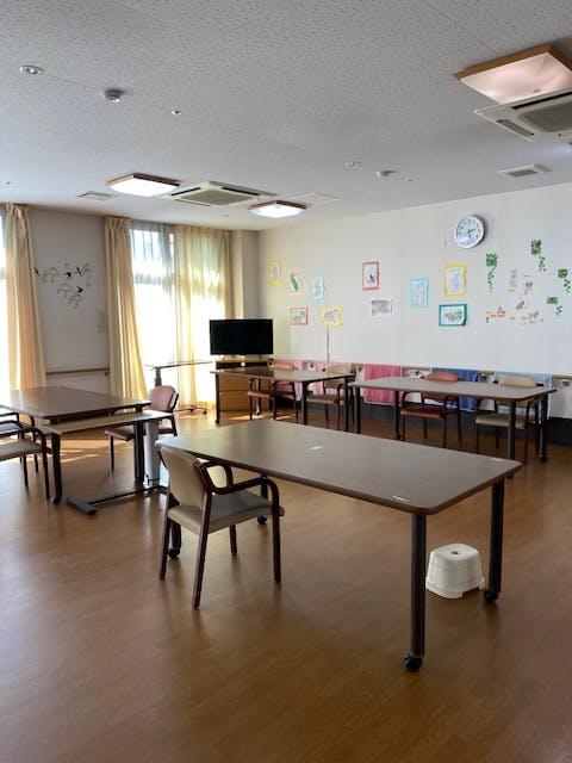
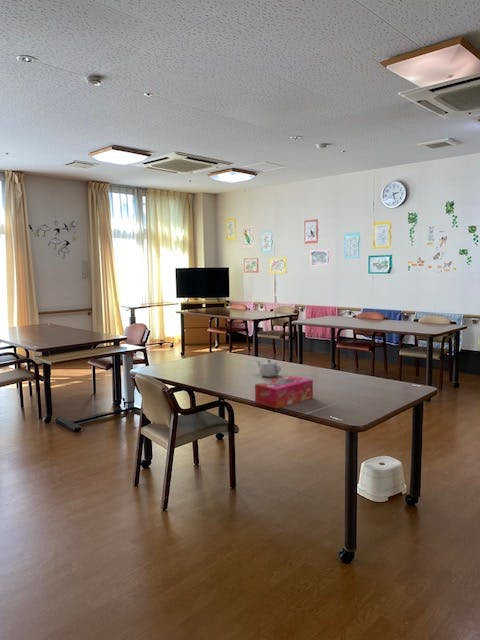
+ tissue box (284, 391)
+ teapot (268, 367)
